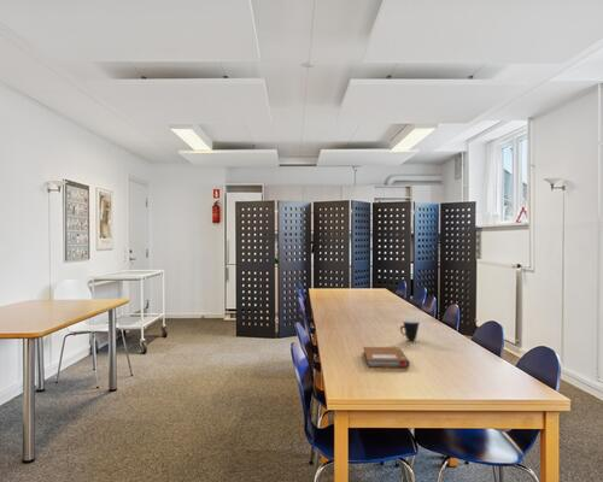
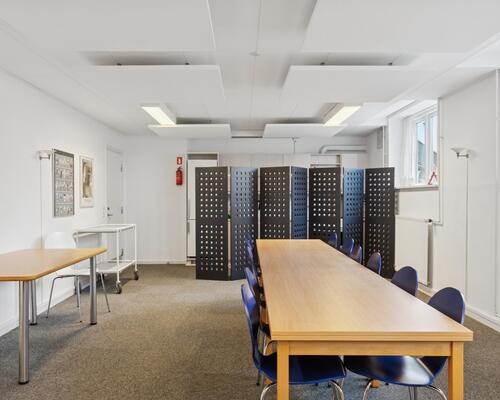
- mug (409, 330)
- notebook (385, 357)
